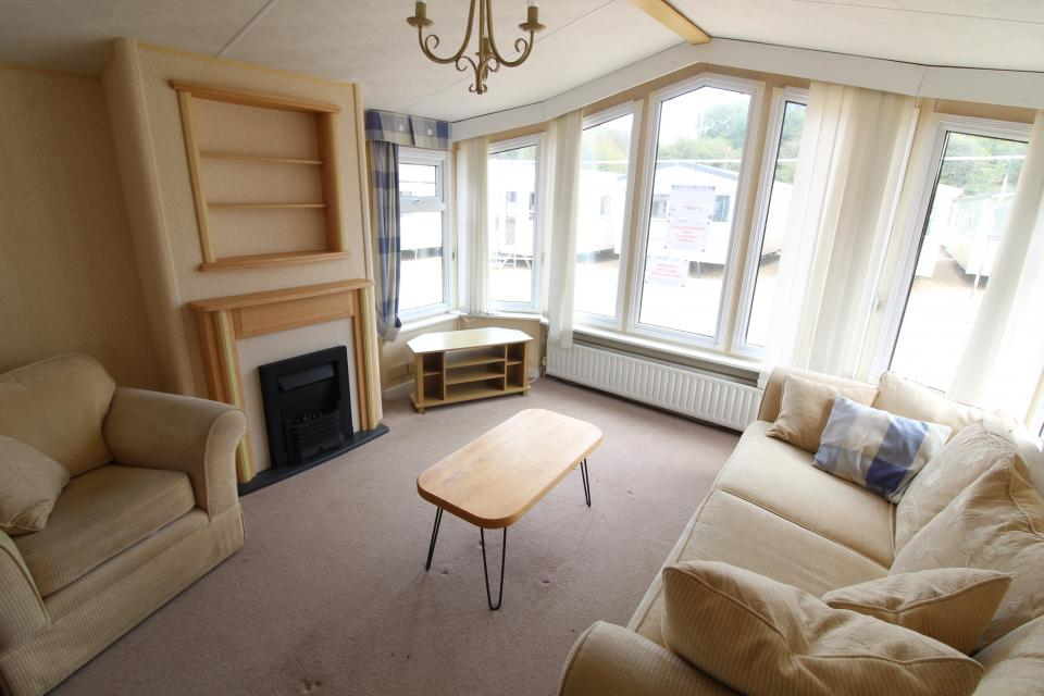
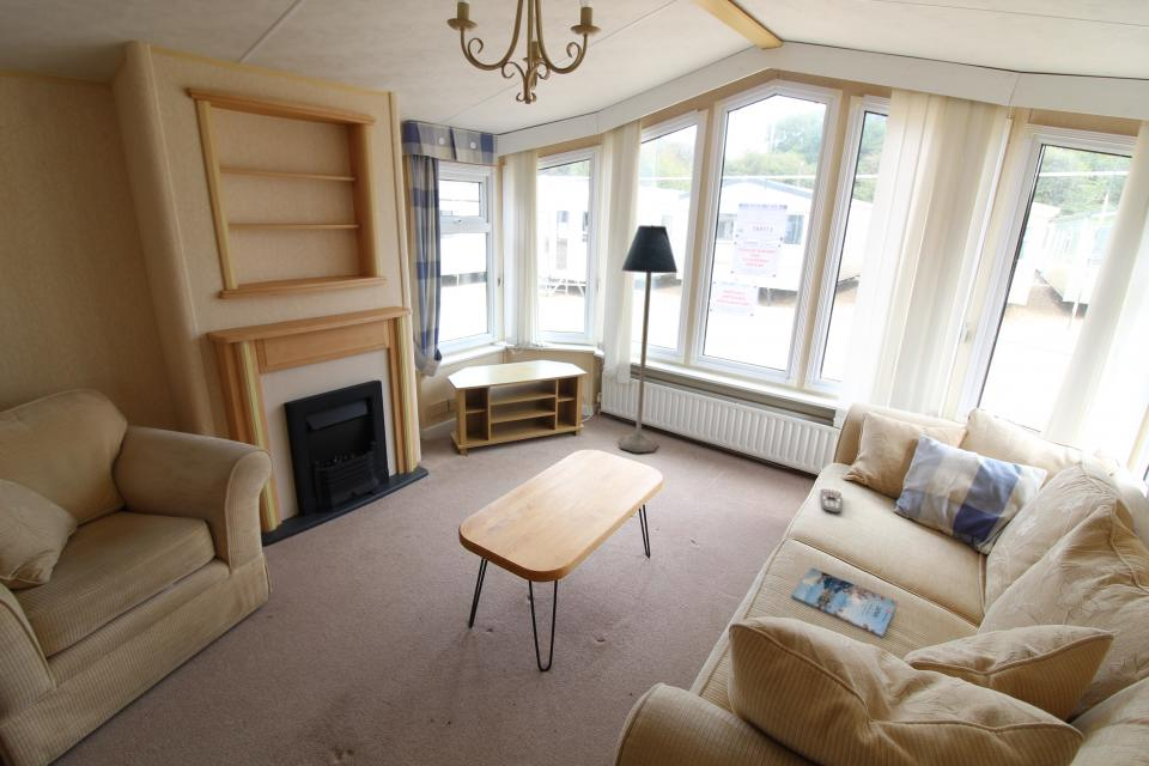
+ magazine (844, 598)
+ floor lamp (644, 340)
+ remote control (831, 500)
